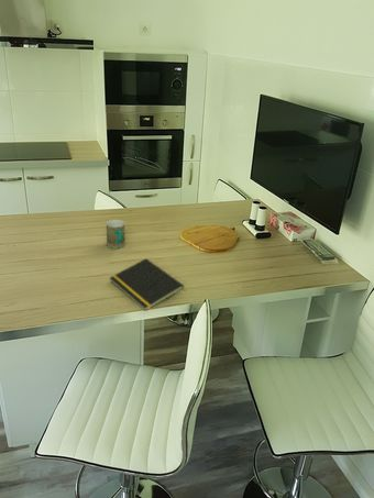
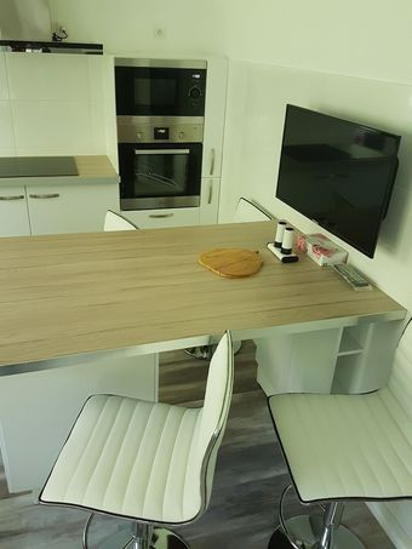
- mug (117, 235)
- notepad (145, 283)
